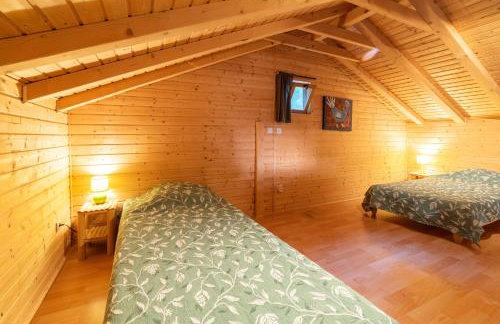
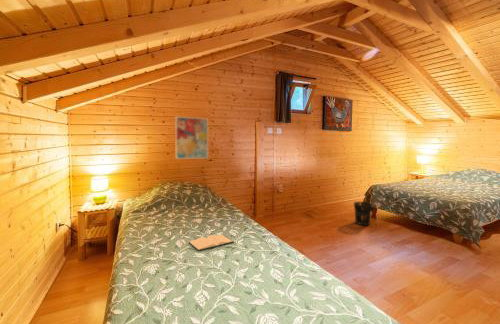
+ wastebasket (362, 213)
+ hardback book (211, 241)
+ wall art (192, 138)
